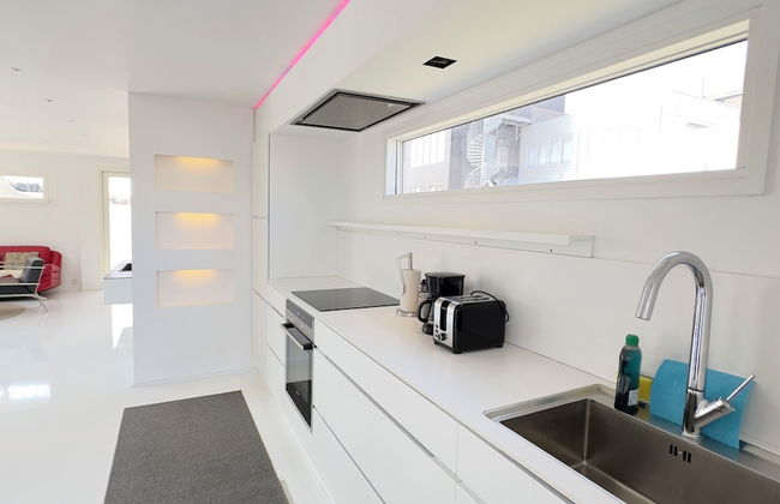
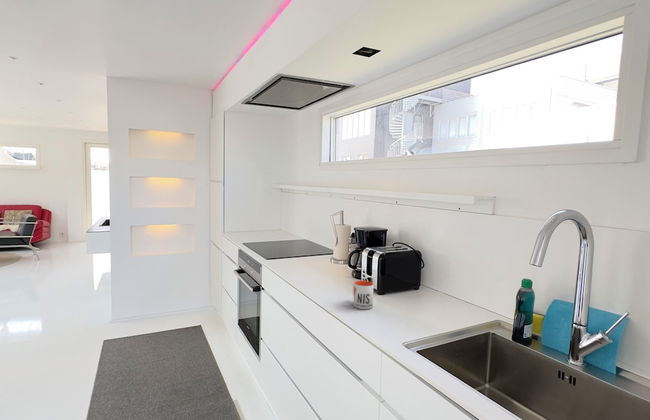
+ mug (360, 293)
